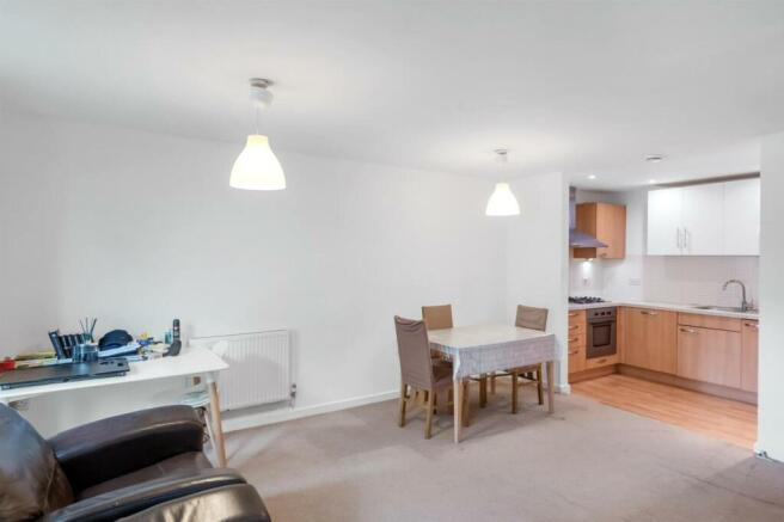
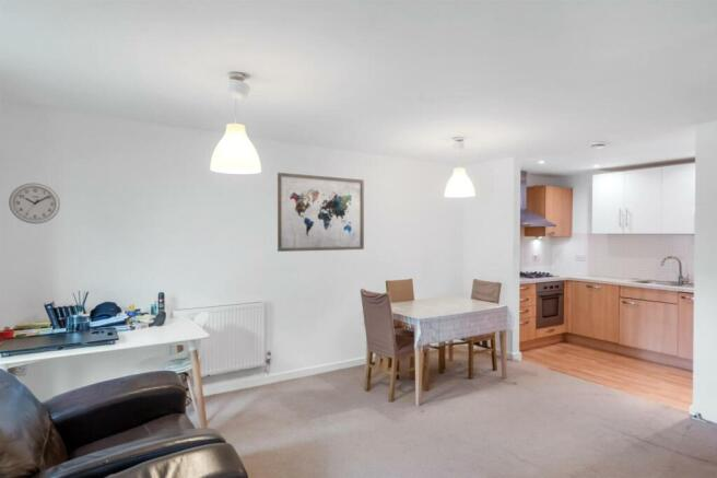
+ wall art (322, 213)
+ wall clock (35, 202)
